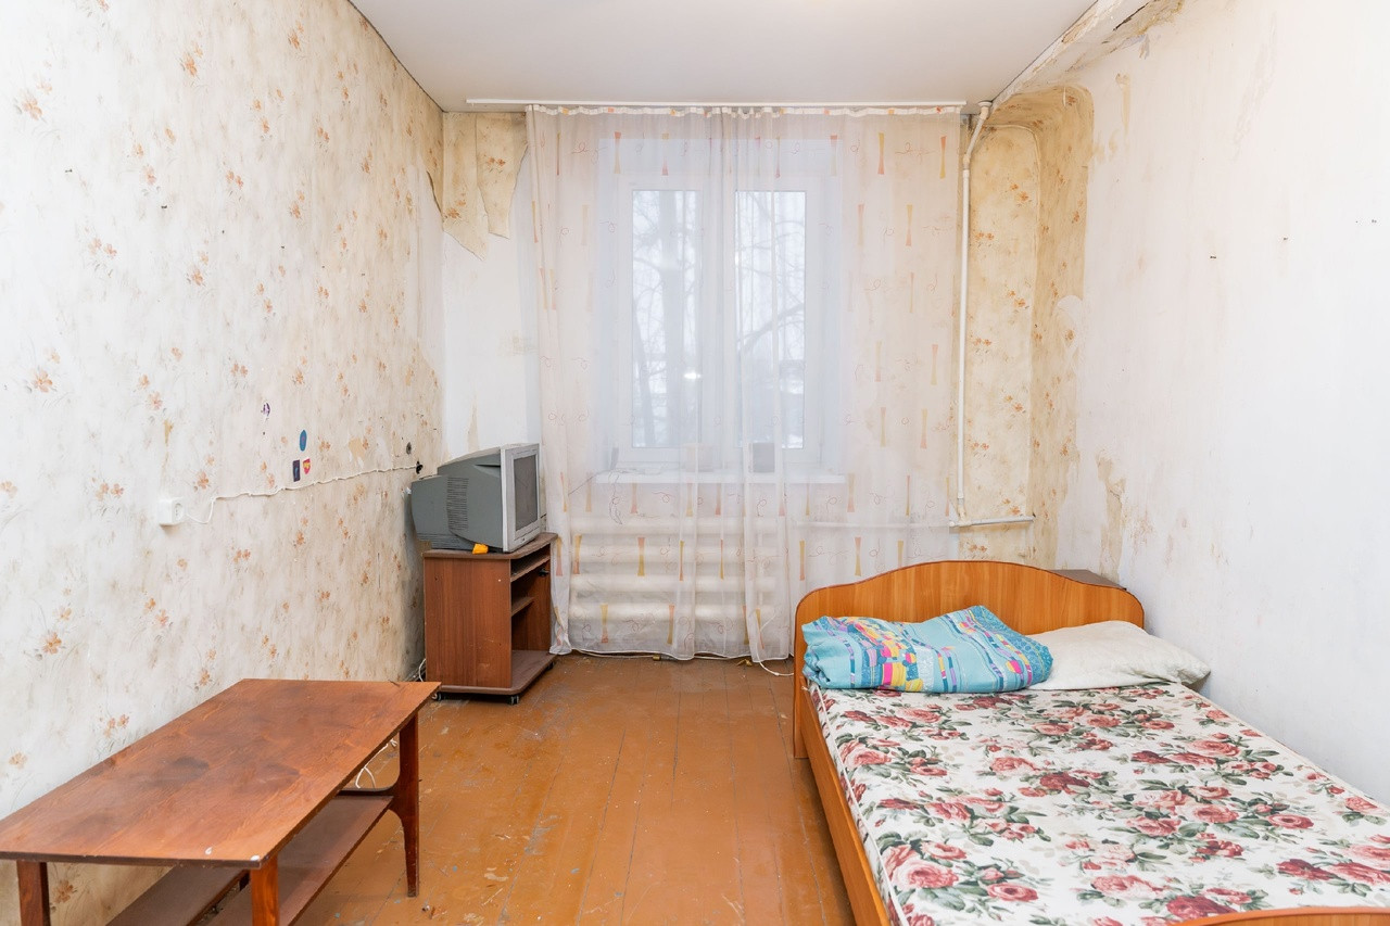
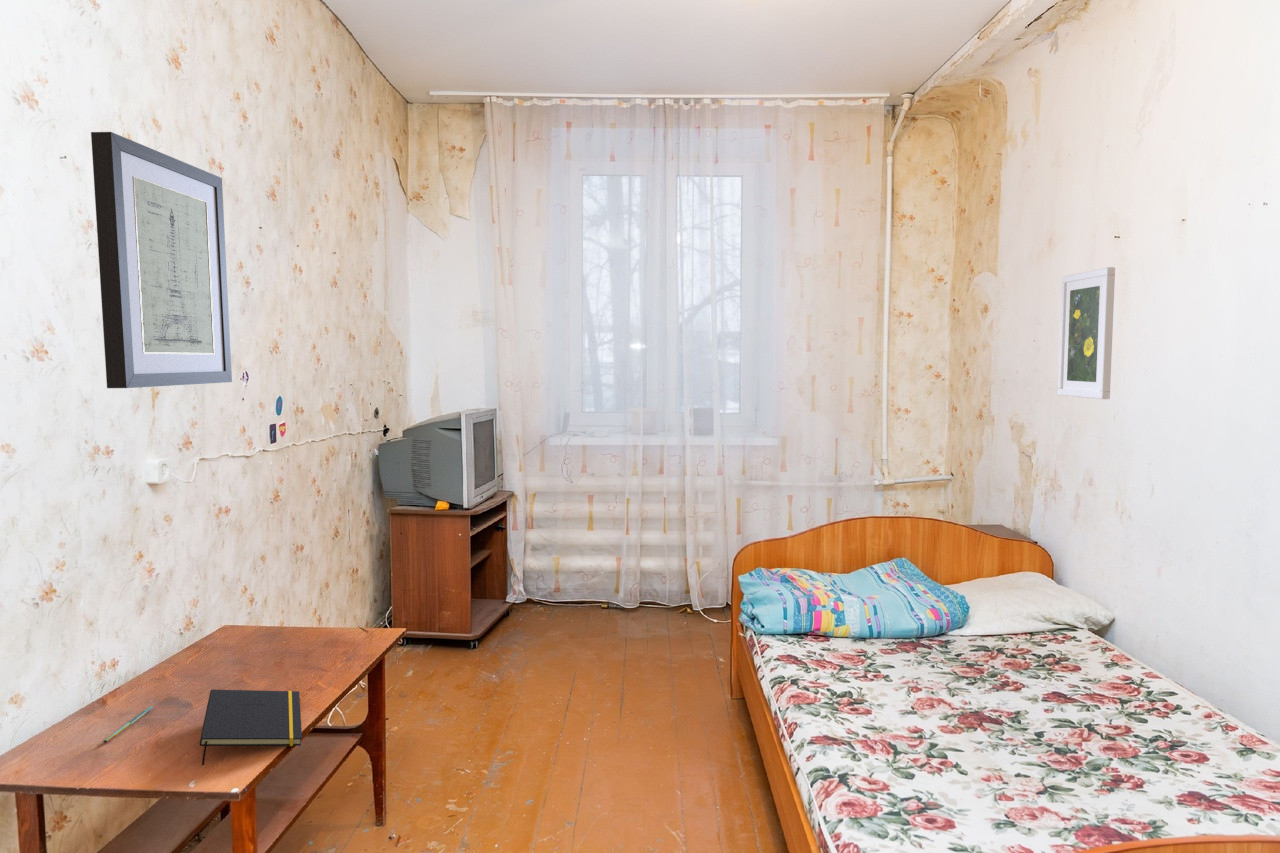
+ pen (129, 723)
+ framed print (1084, 334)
+ wall art (170, 272)
+ notepad (253, 716)
